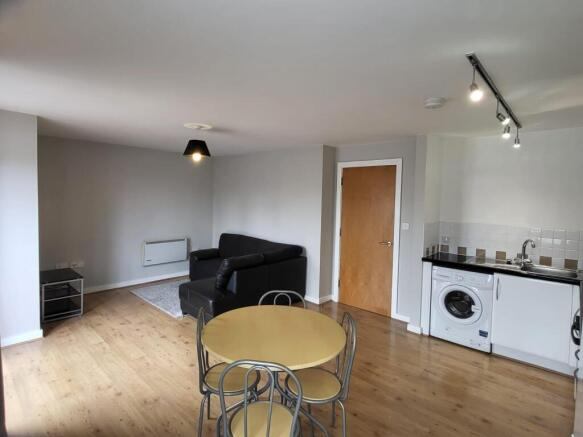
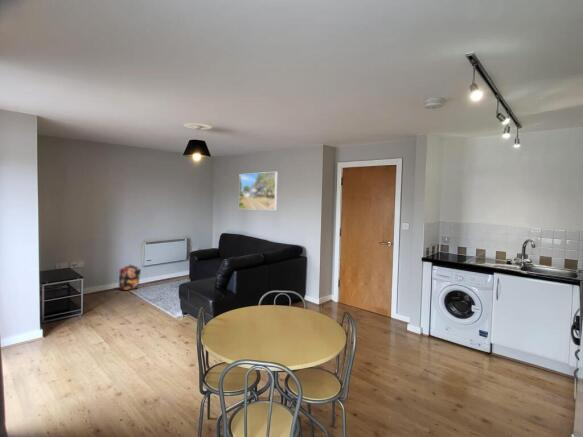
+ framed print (257, 191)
+ backpack (129, 276)
